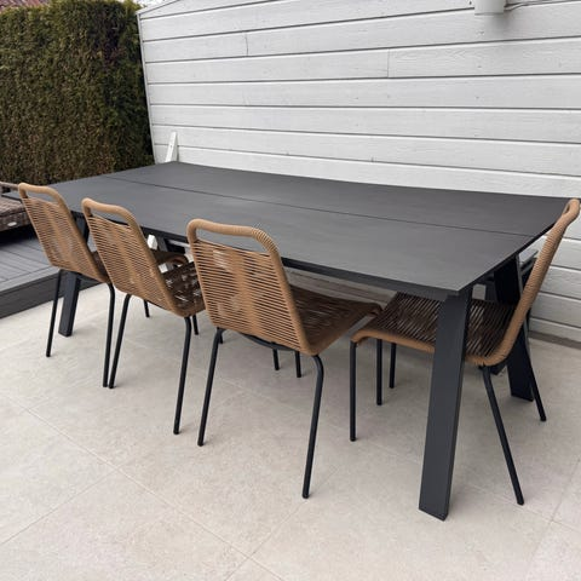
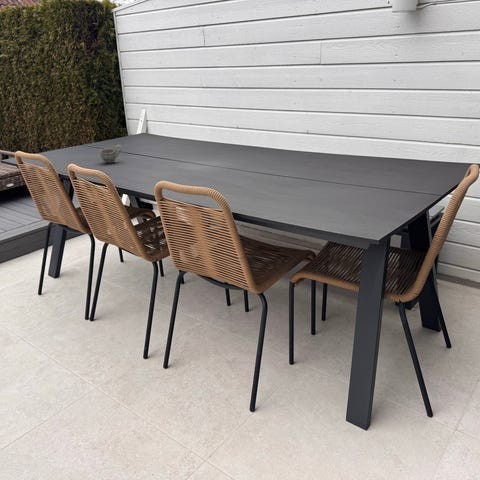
+ cup (110, 154)
